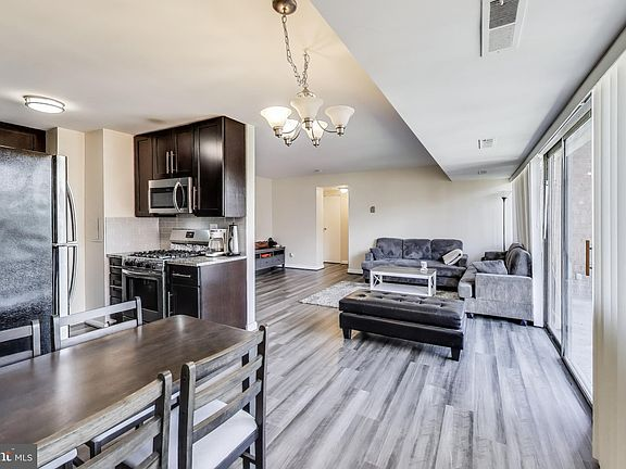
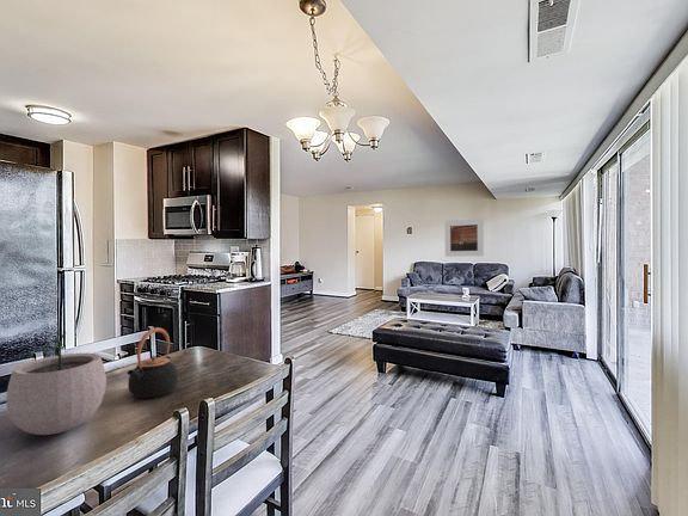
+ plant pot (59, 380)
+ teapot (150, 361)
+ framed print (463, 238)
